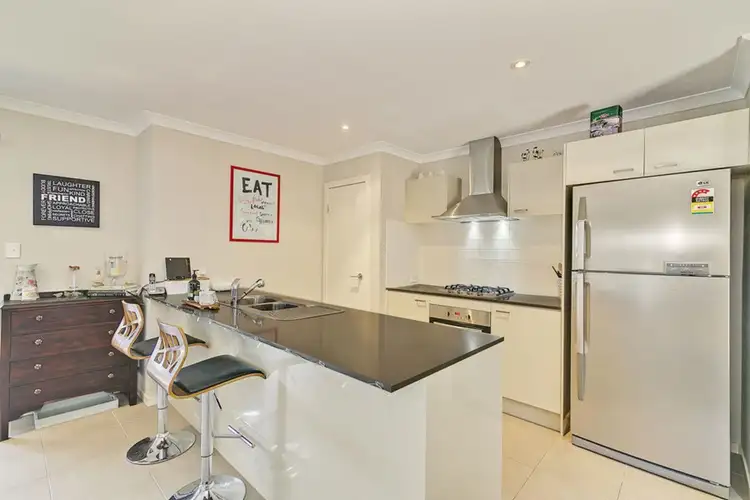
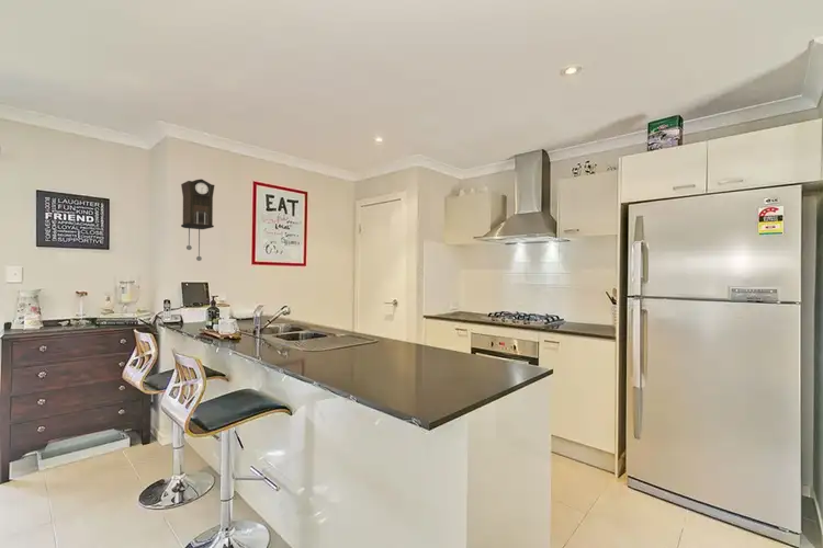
+ pendulum clock (198, 220)
